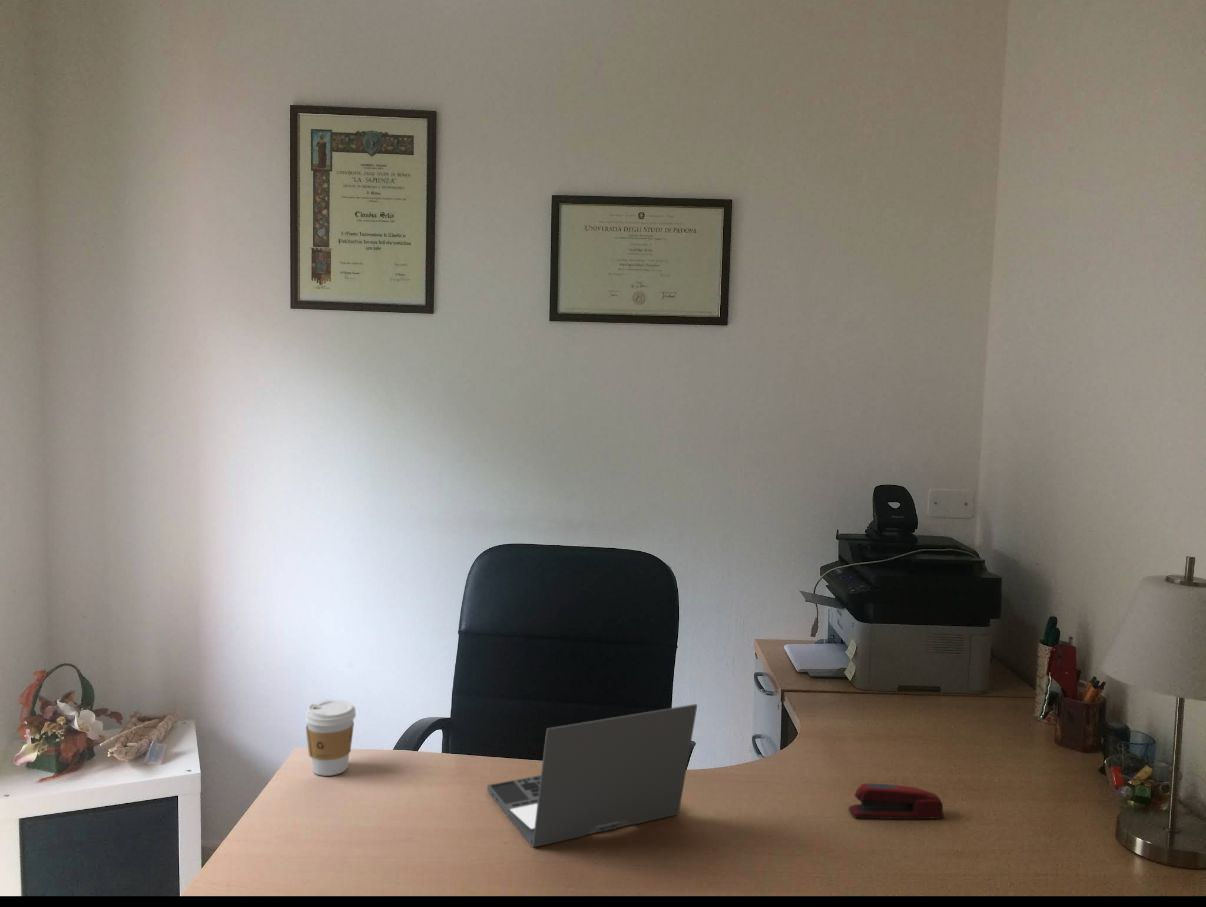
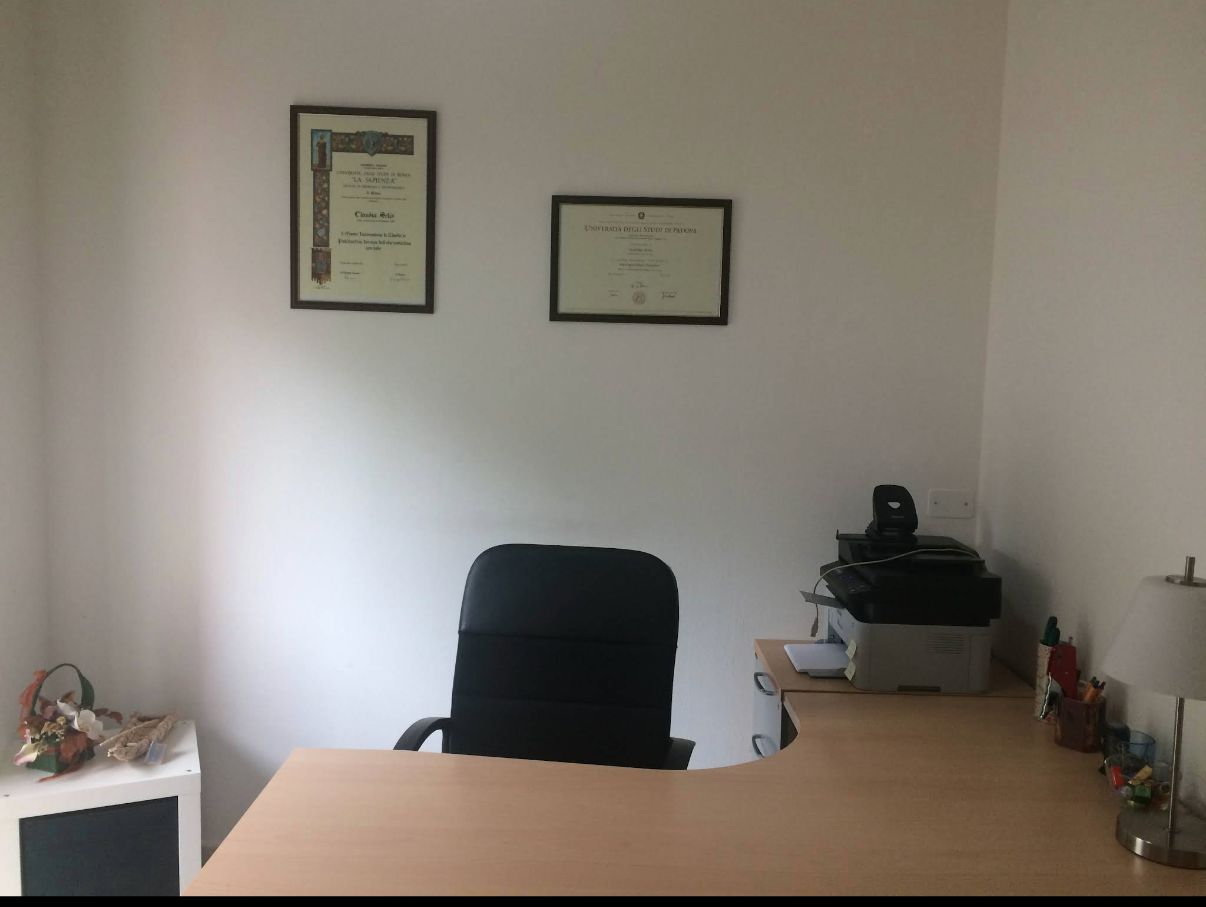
- coffee cup (330, 736)
- laptop (588, 749)
- stapler (897, 799)
